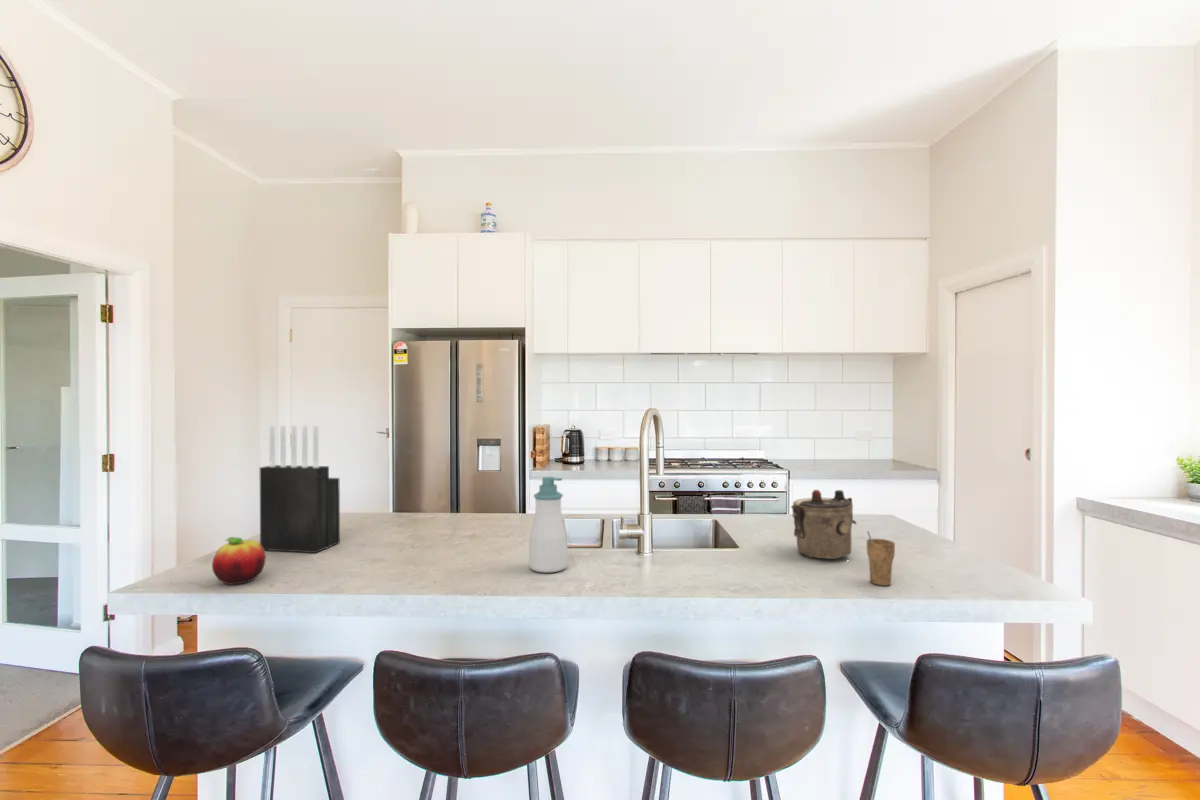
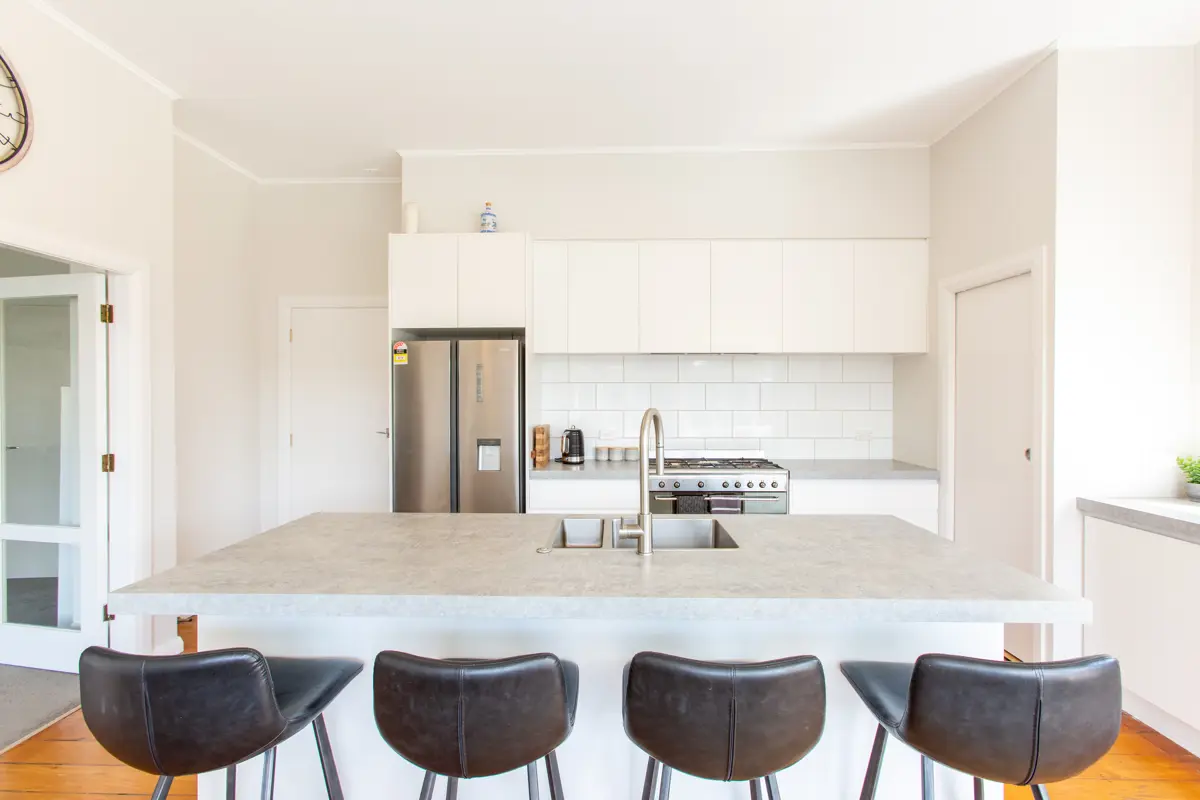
- fruit (239, 559)
- cup (880, 556)
- teapot (822, 521)
- knife block (303, 485)
- soap bottle (548, 522)
